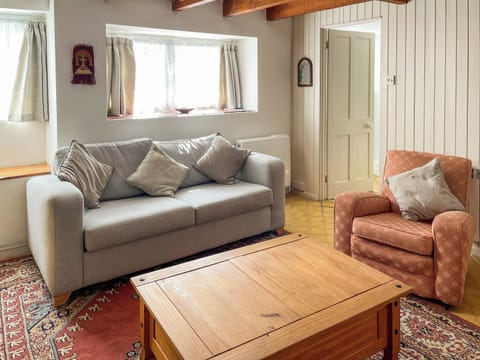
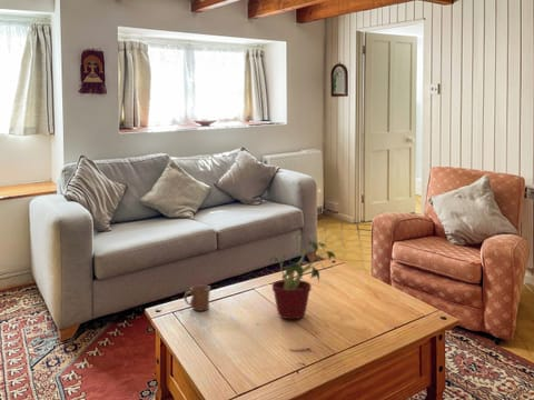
+ mug (197, 298)
+ potted plant (304, 271)
